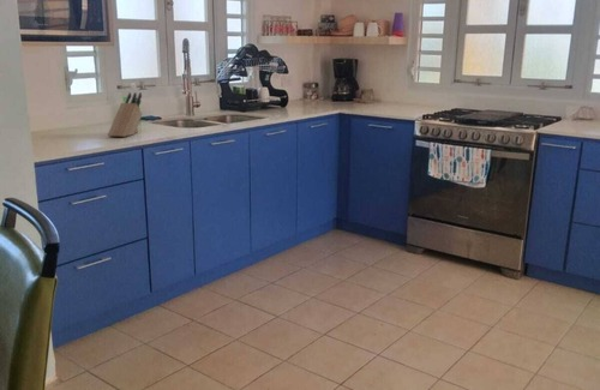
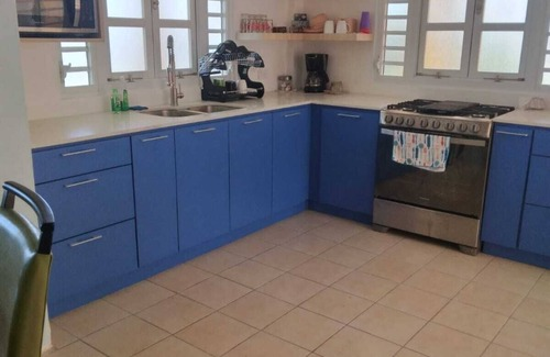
- knife block (126, 113)
